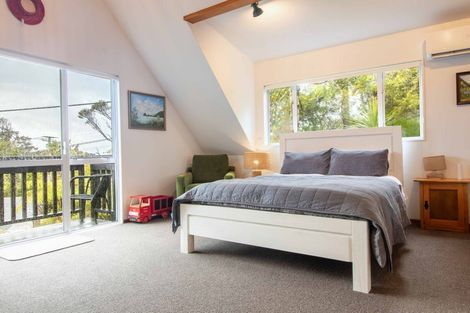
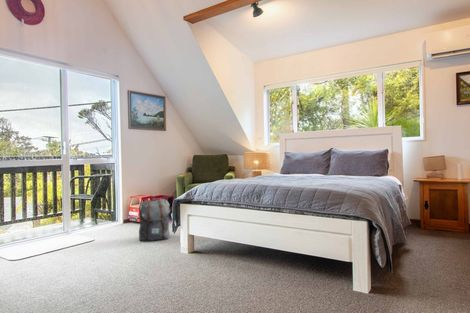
+ backpack (154, 218)
